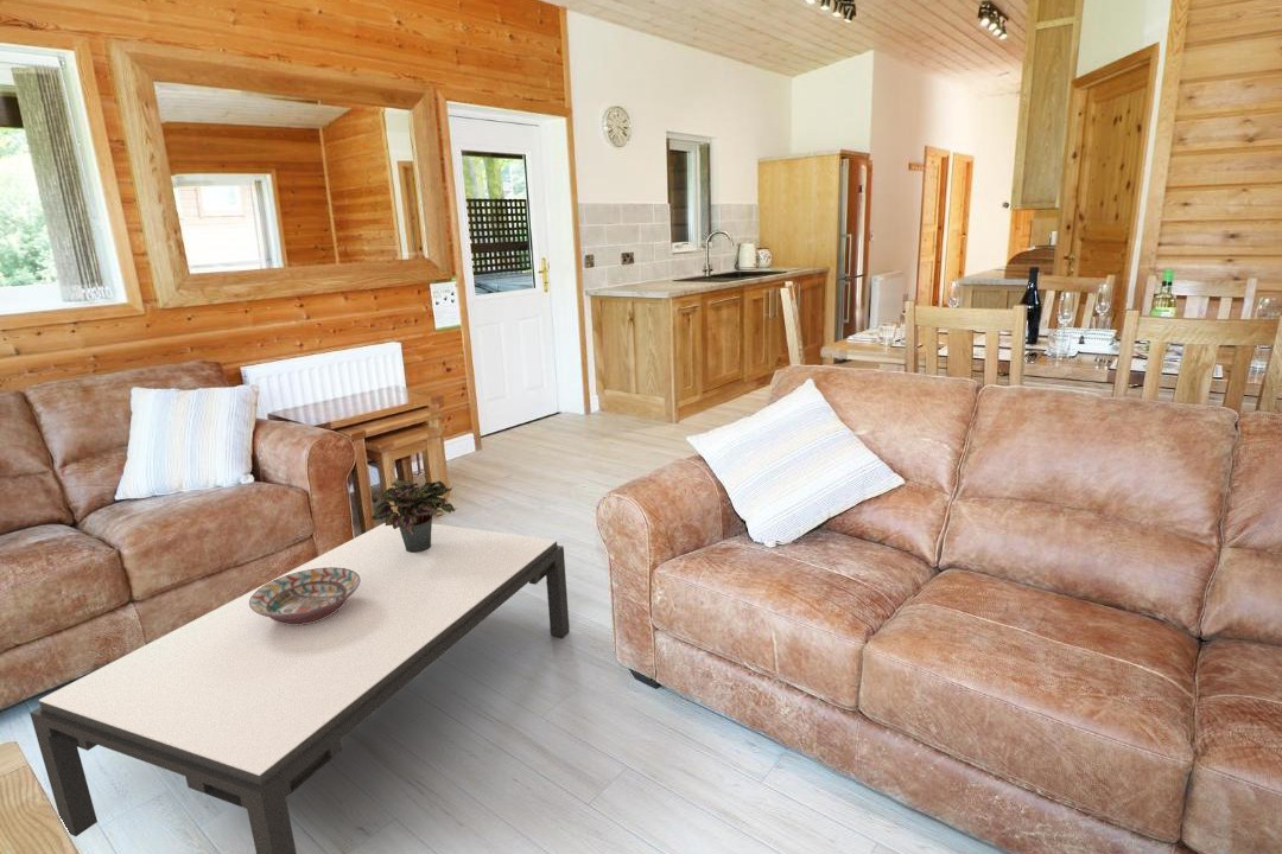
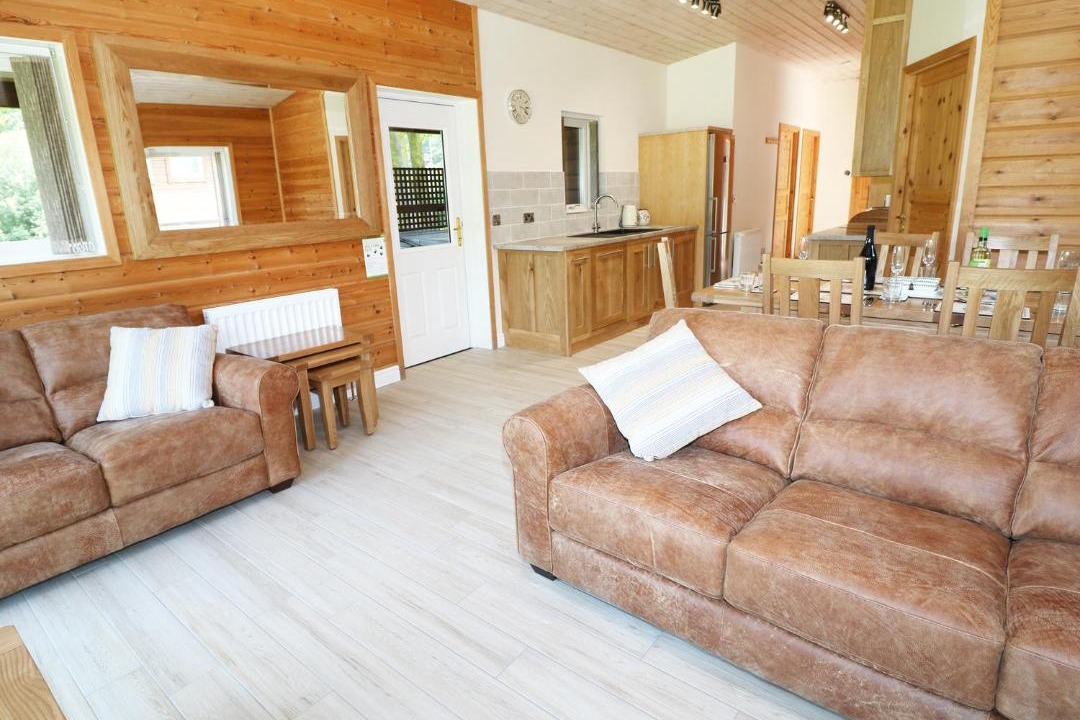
- coffee table (356, 659)
- decorative bowl (307, 600)
- potted plant (415, 515)
